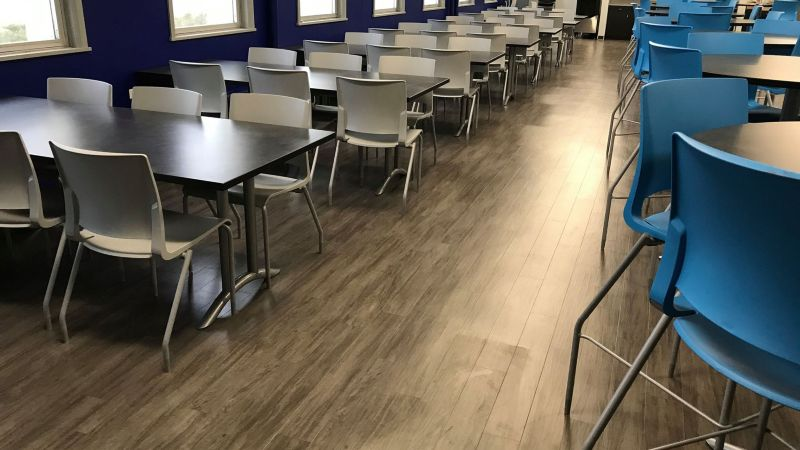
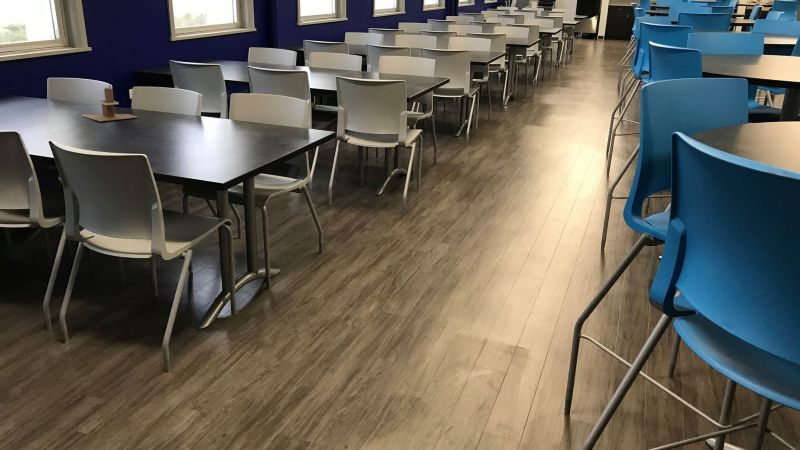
+ napkin holder (107, 102)
